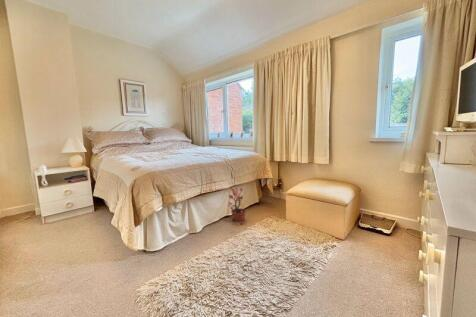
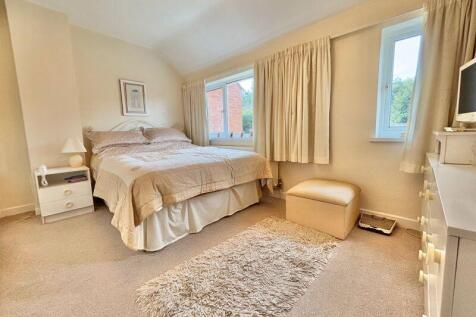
- potted plant (239, 204)
